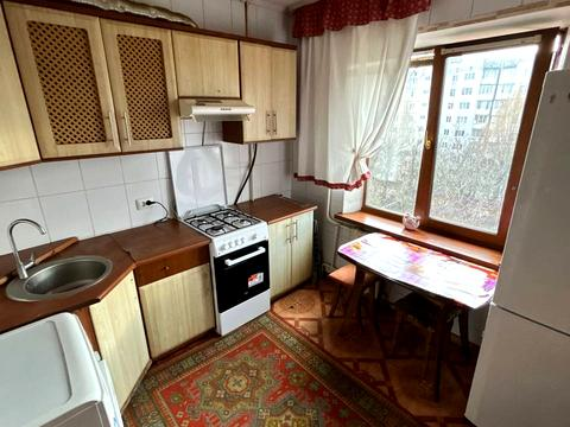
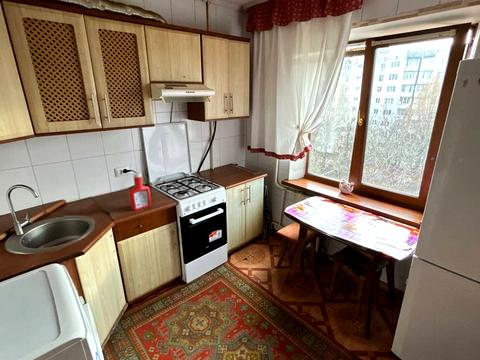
+ soap bottle (139, 190)
